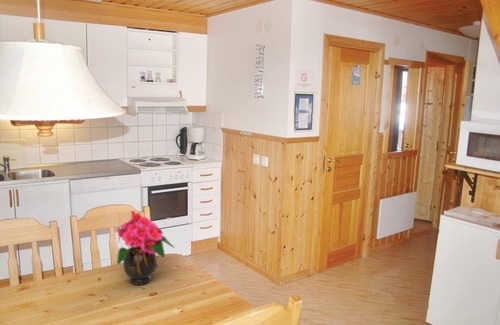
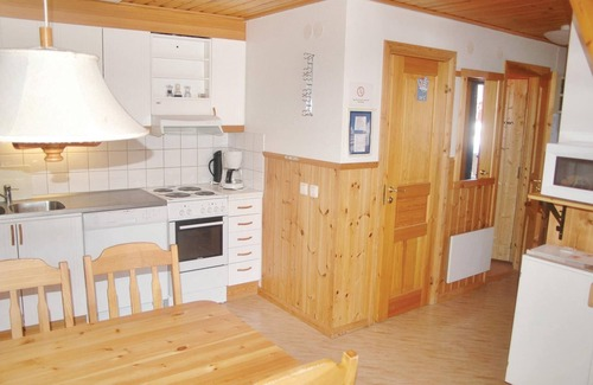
- potted flower (146, 245)
